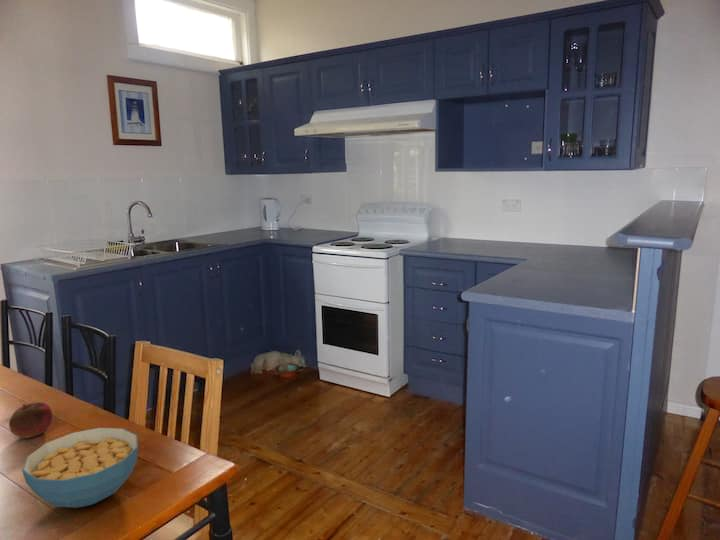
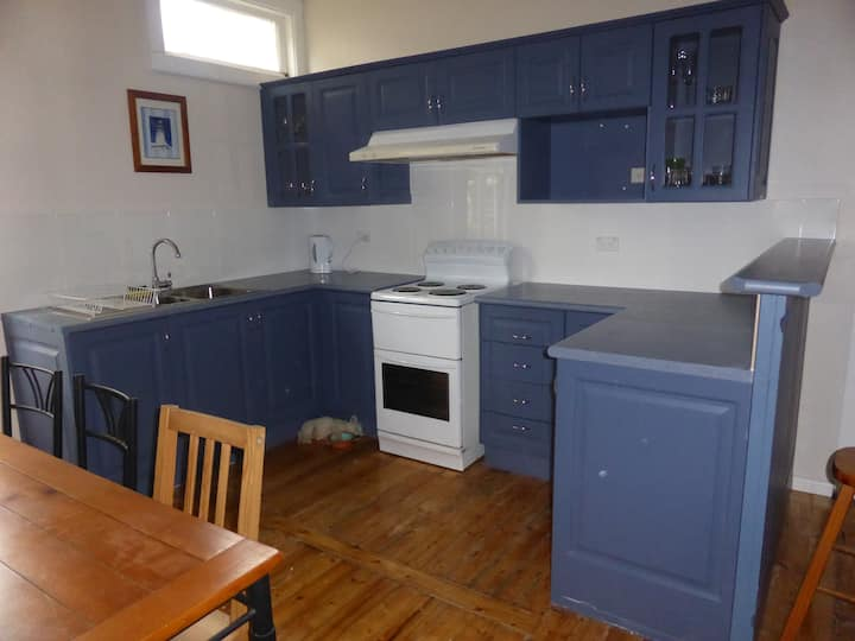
- fruit (31, 419)
- cereal bowl (85, 474)
